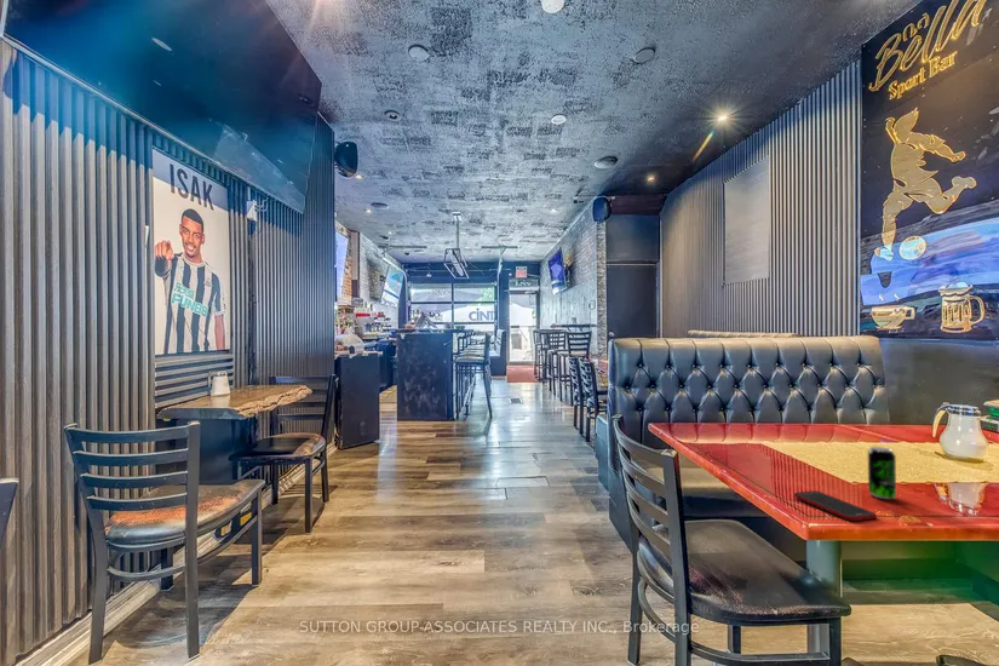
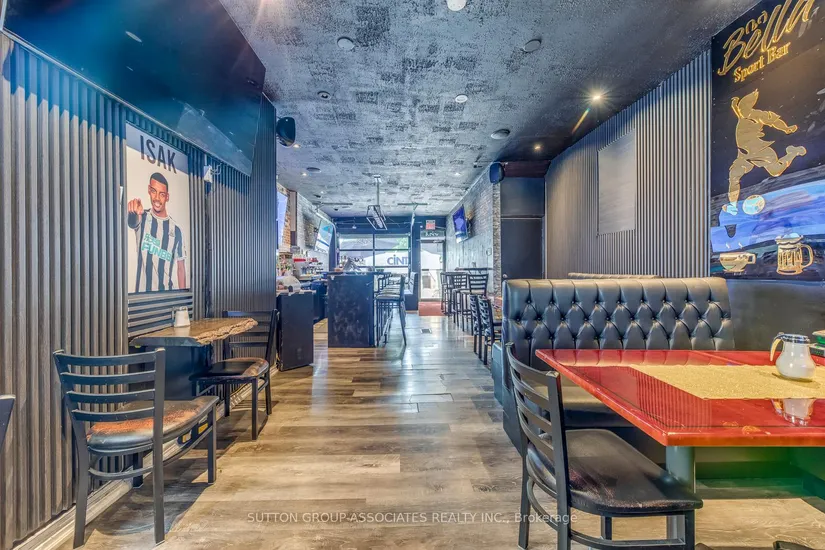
- cell phone (832, 504)
- beverage can (882, 472)
